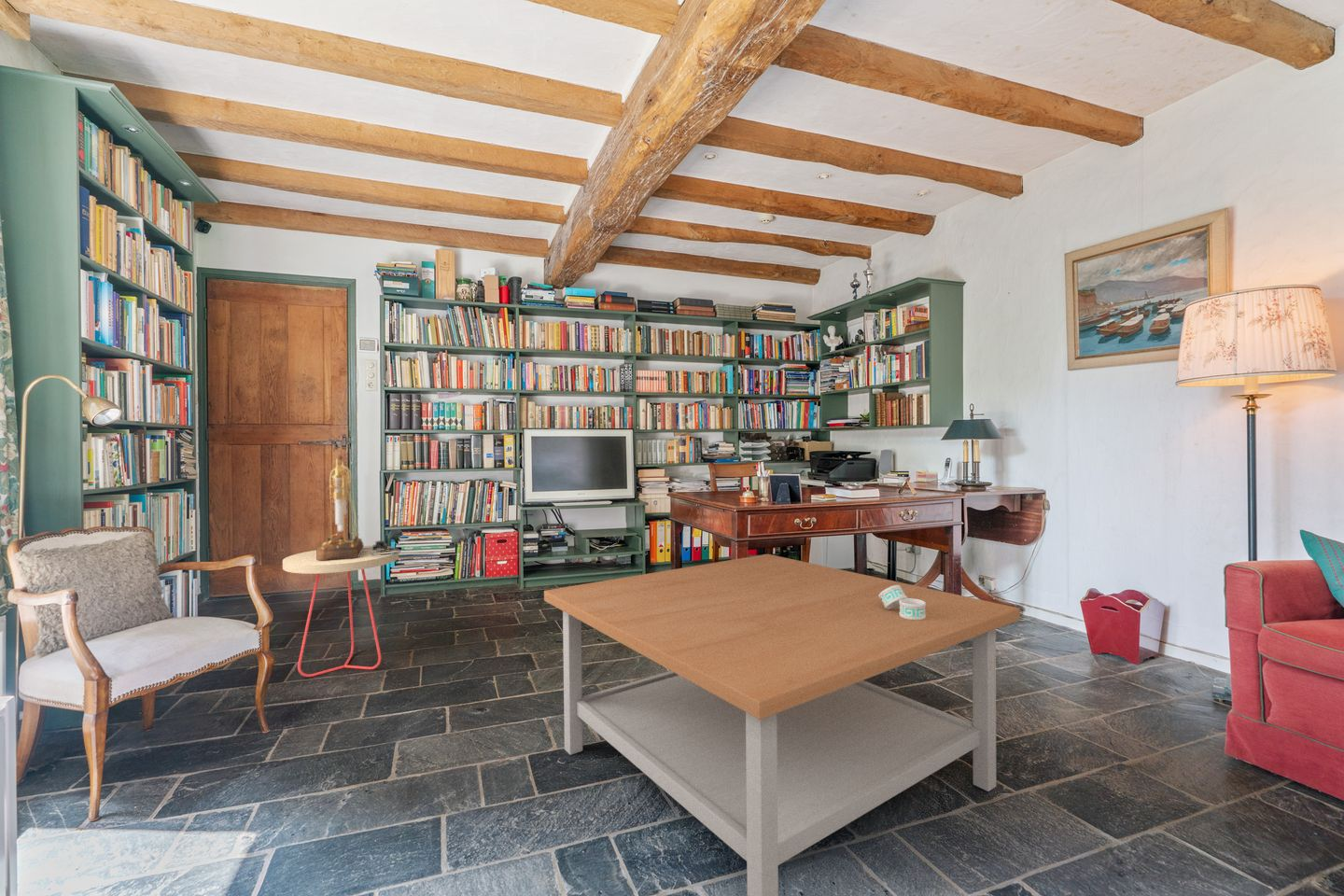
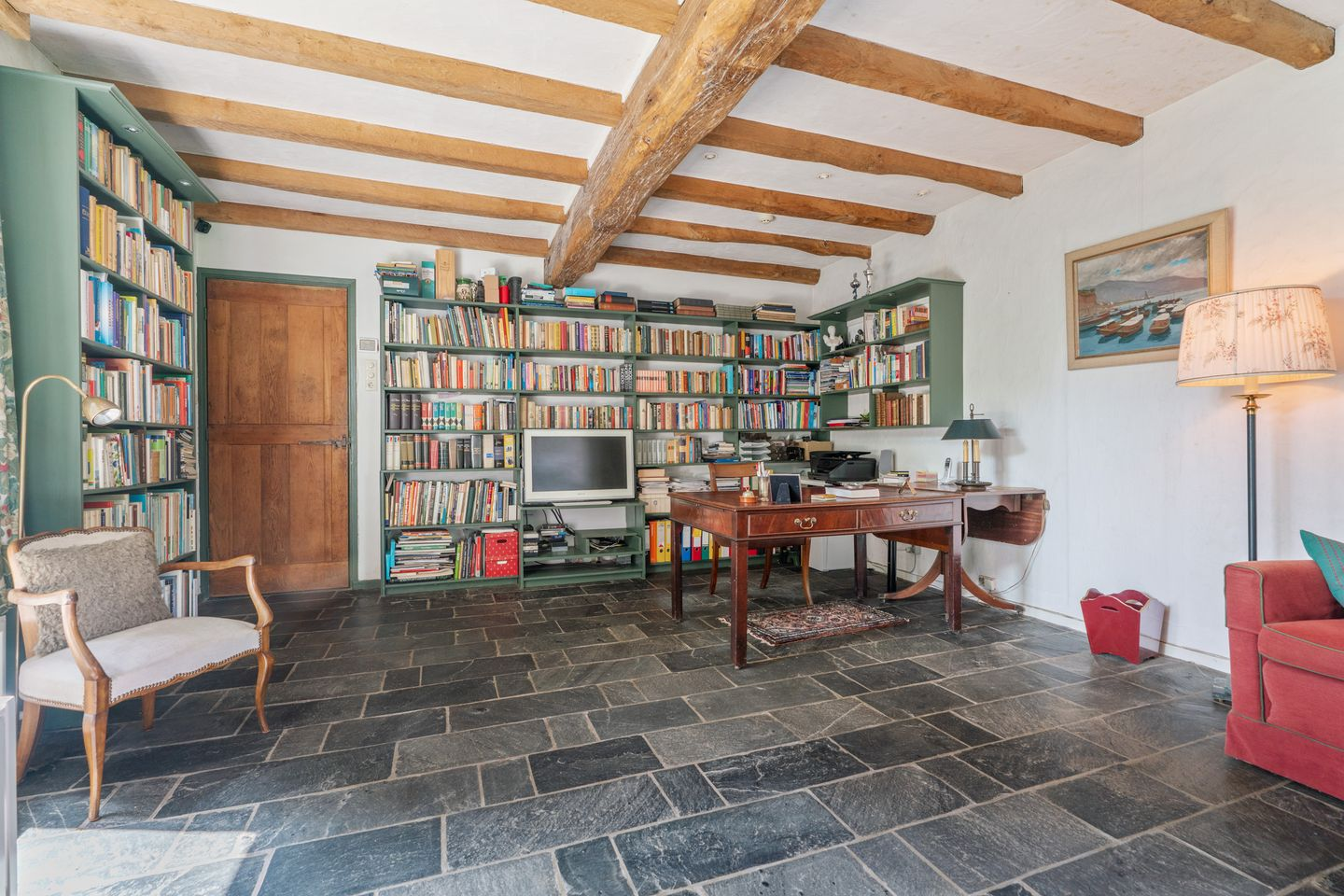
- coffee table (765, 682)
- napkin ring (902, 599)
- table lamp (354, 503)
- side table (349, 610)
